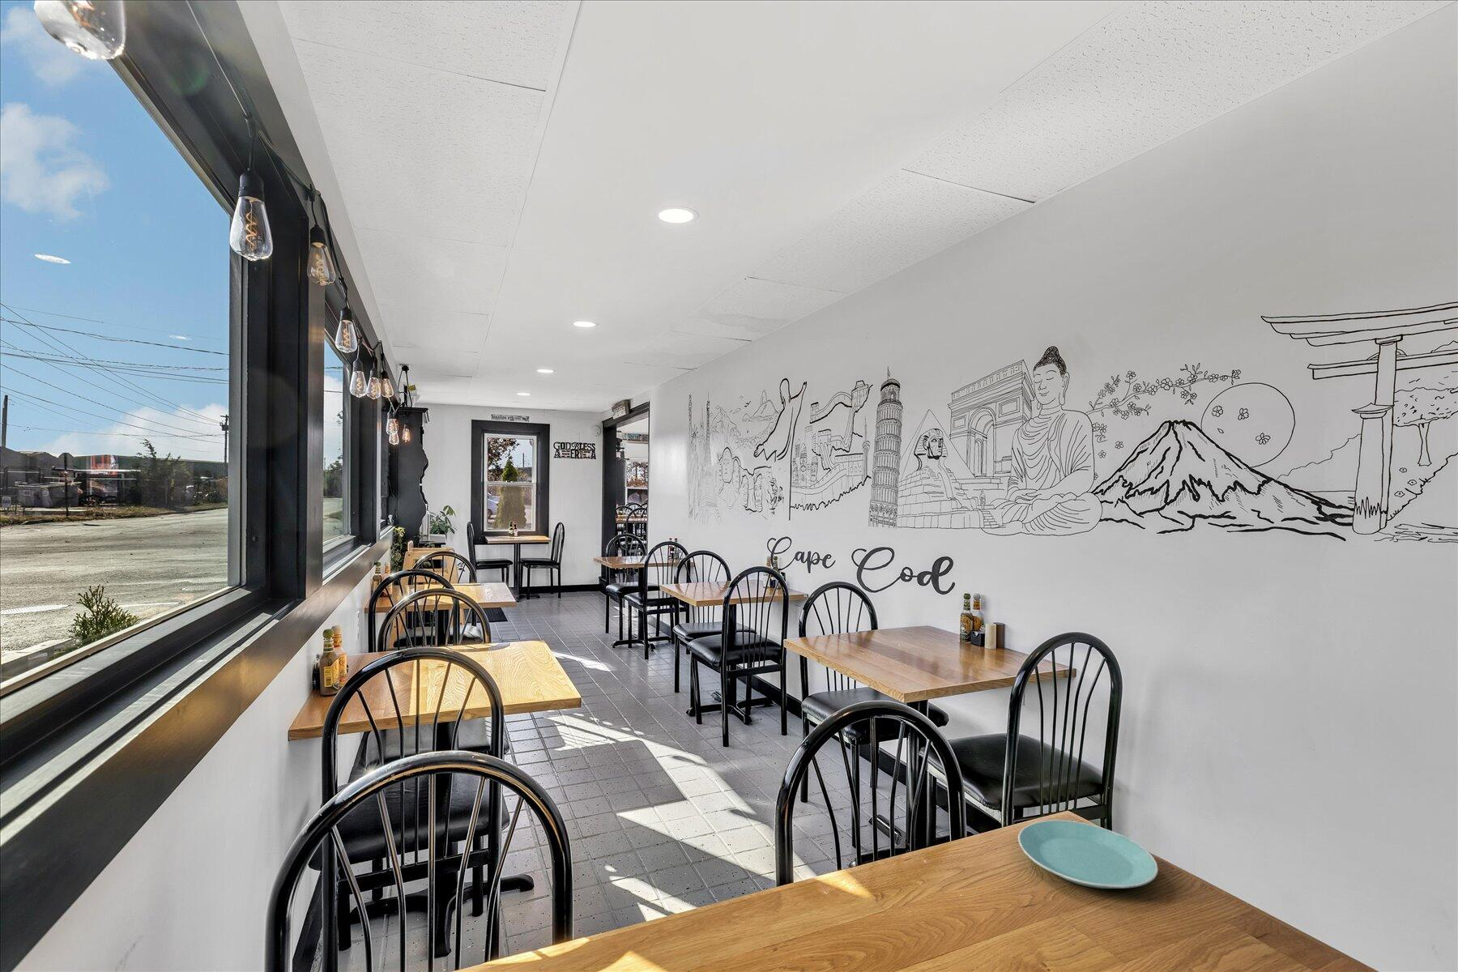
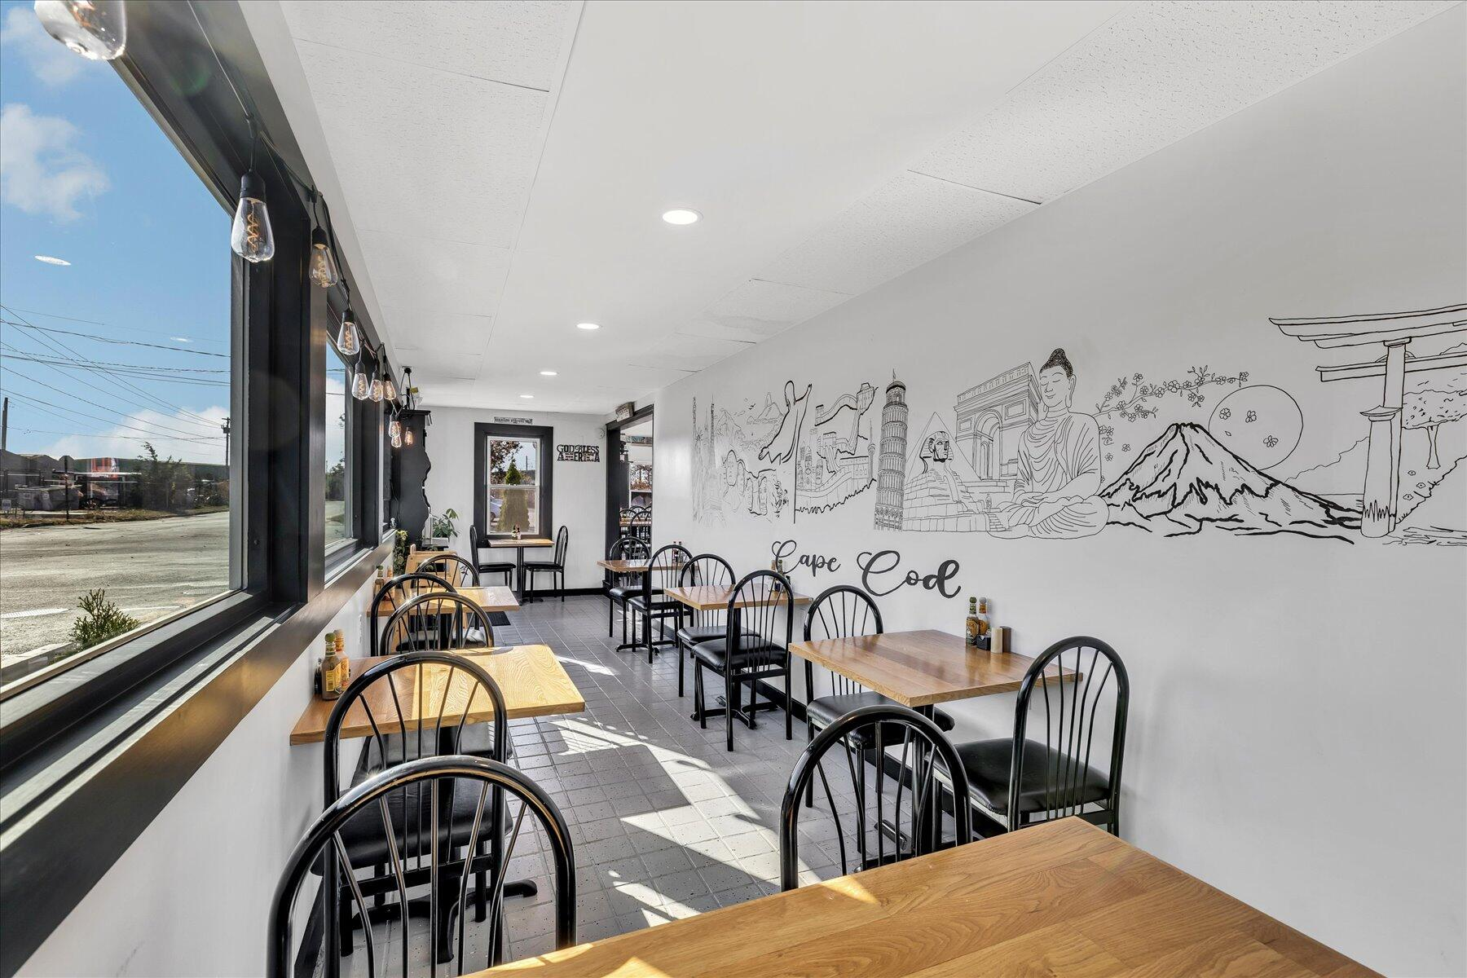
- plate (1085, 857)
